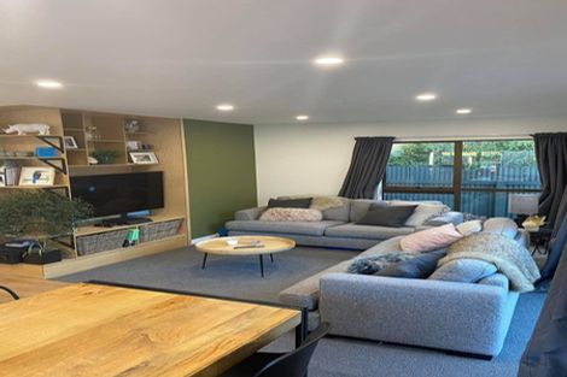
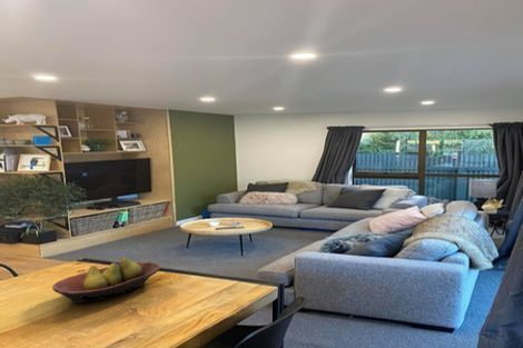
+ fruit bowl (109, 277)
